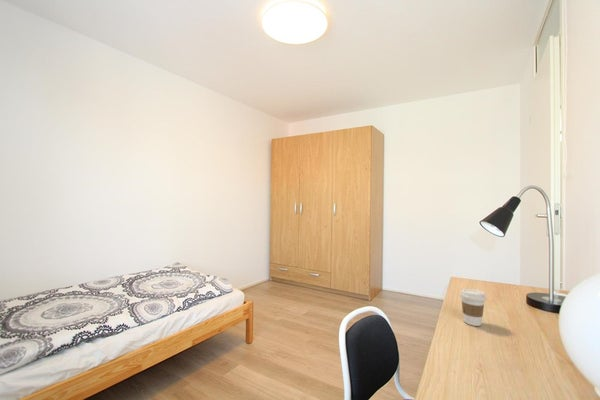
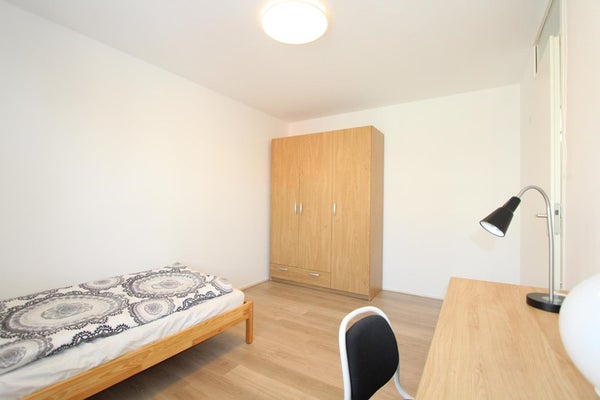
- coffee cup (472, 306)
